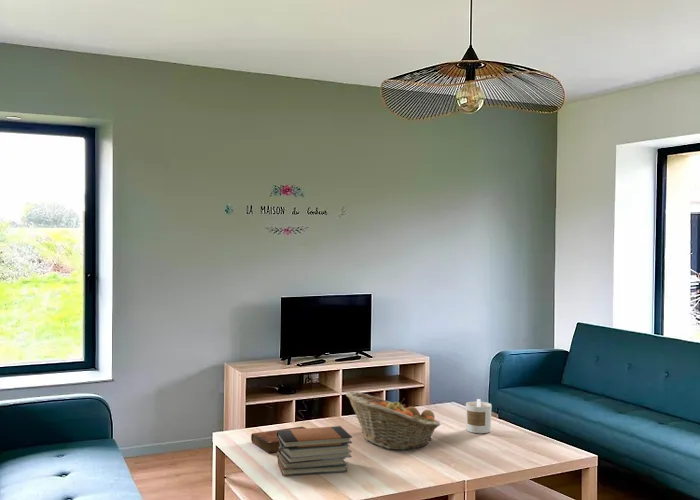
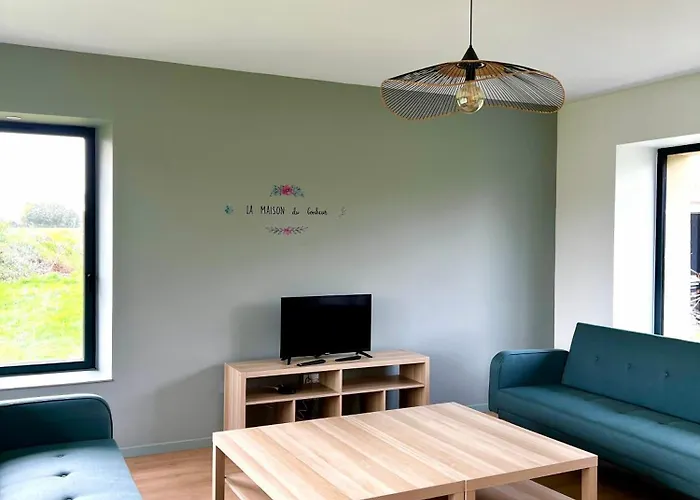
- fruit basket (391, 416)
- bible (278, 440)
- candle (478, 414)
- book stack (313, 450)
